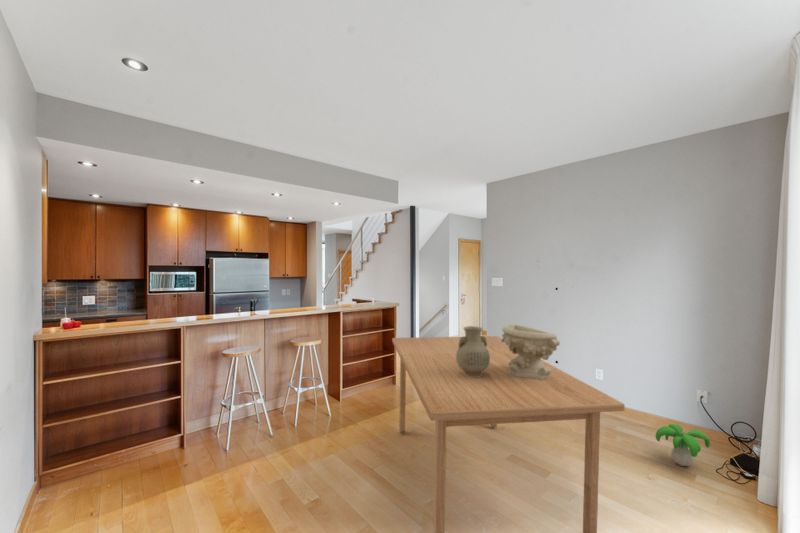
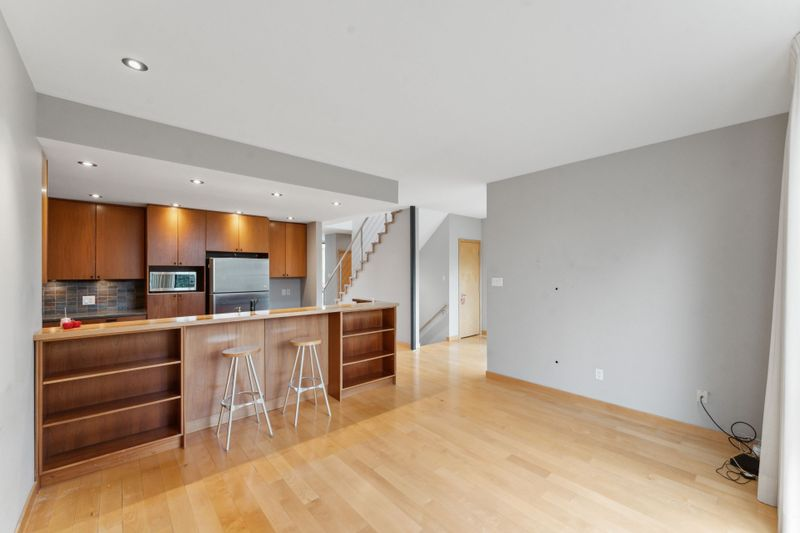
- vase (472, 350)
- decorative bowl (523, 349)
- table (474, 417)
- potted plant (682, 446)
